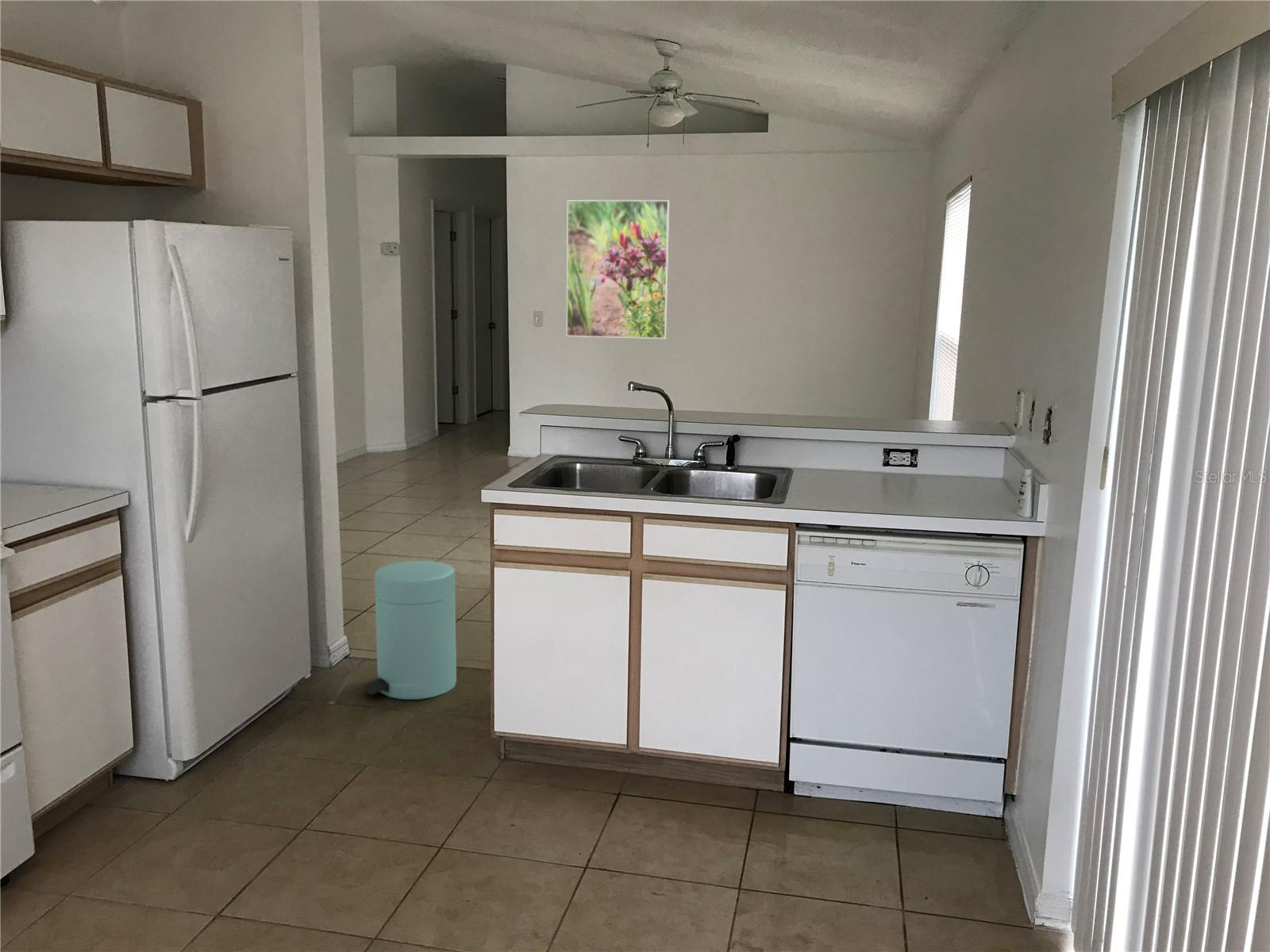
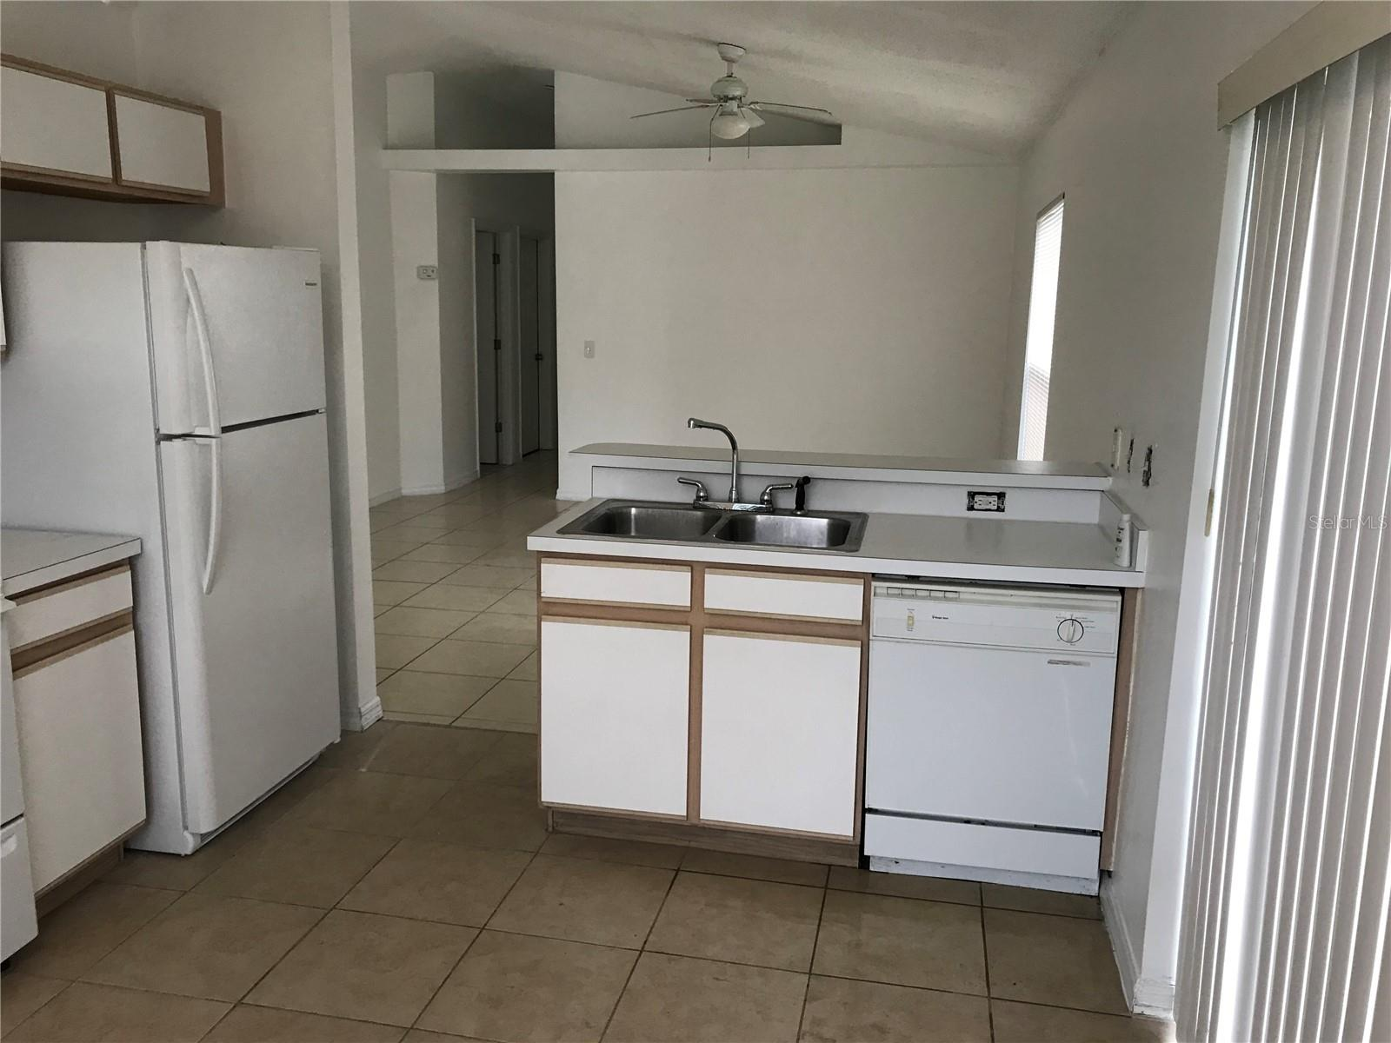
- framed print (617, 270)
- trash can (409, 628)
